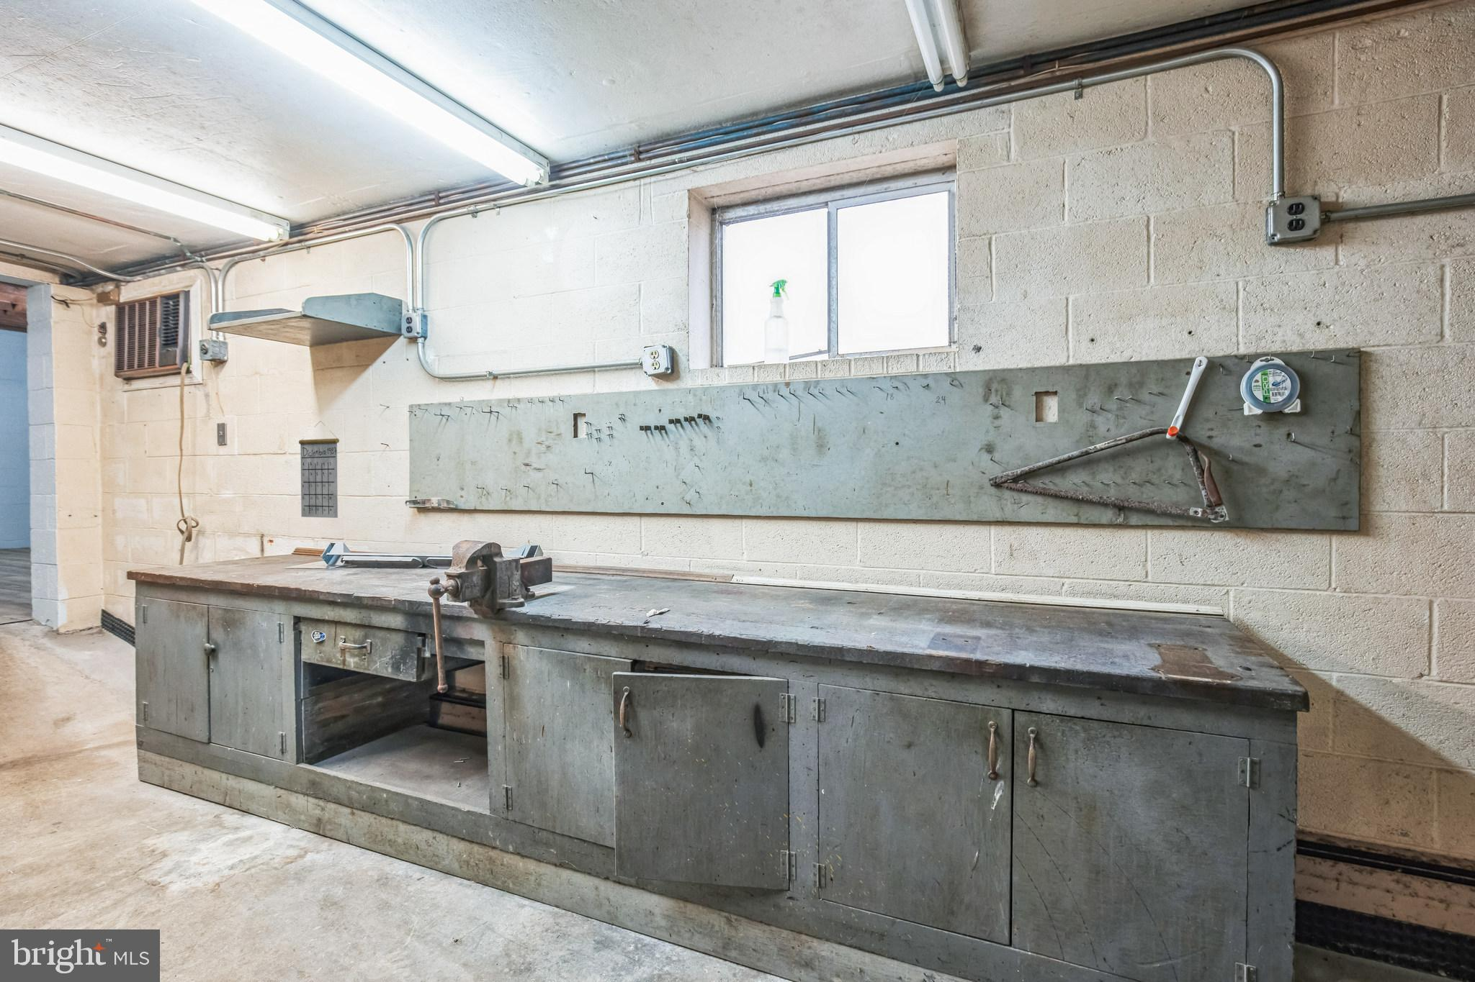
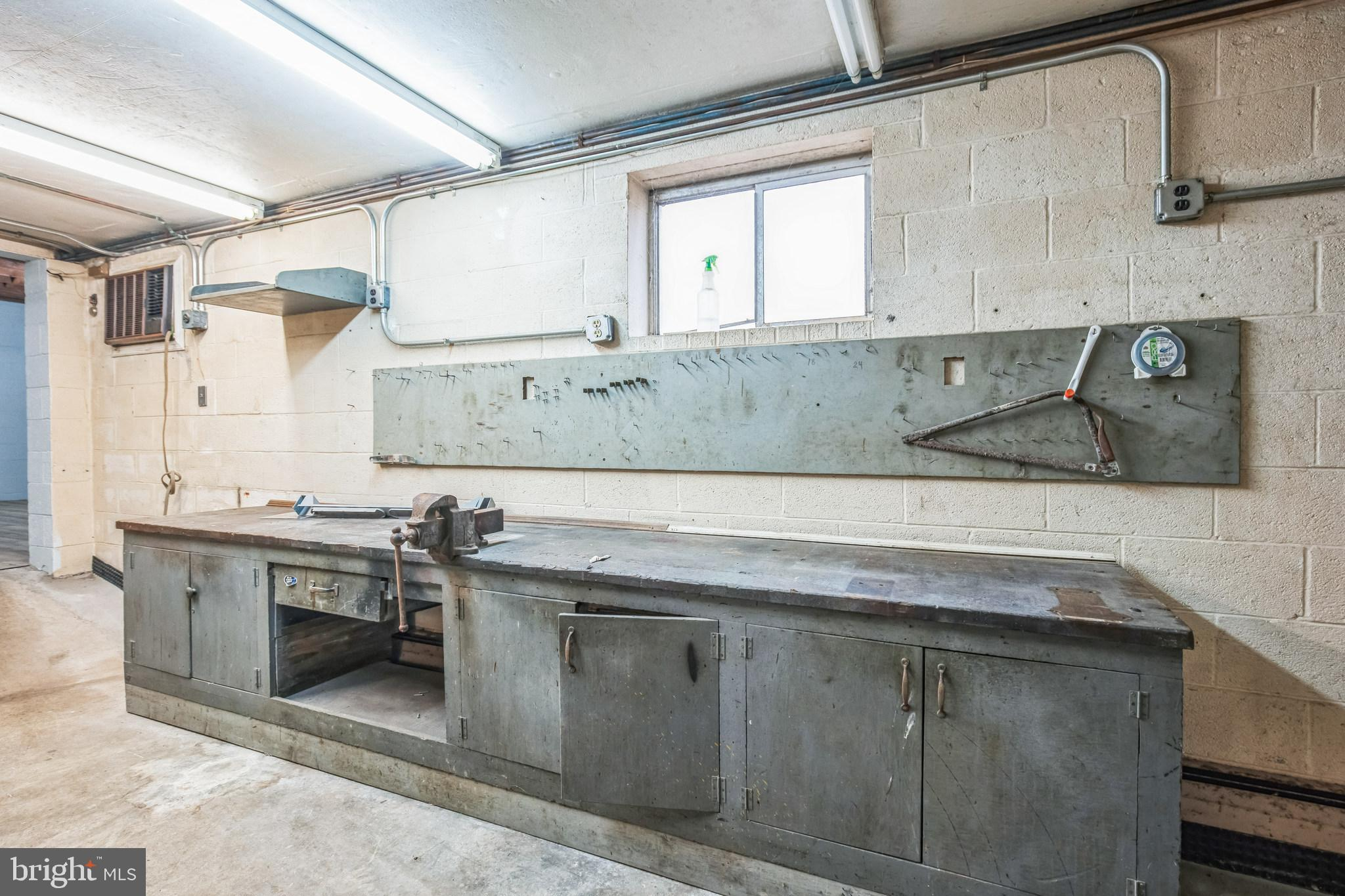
- calendar (319, 468)
